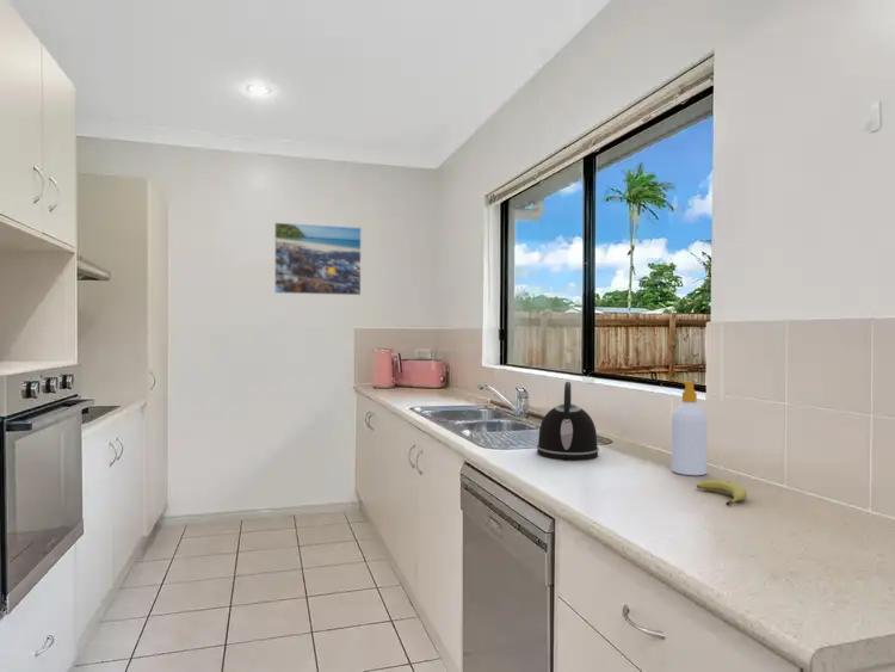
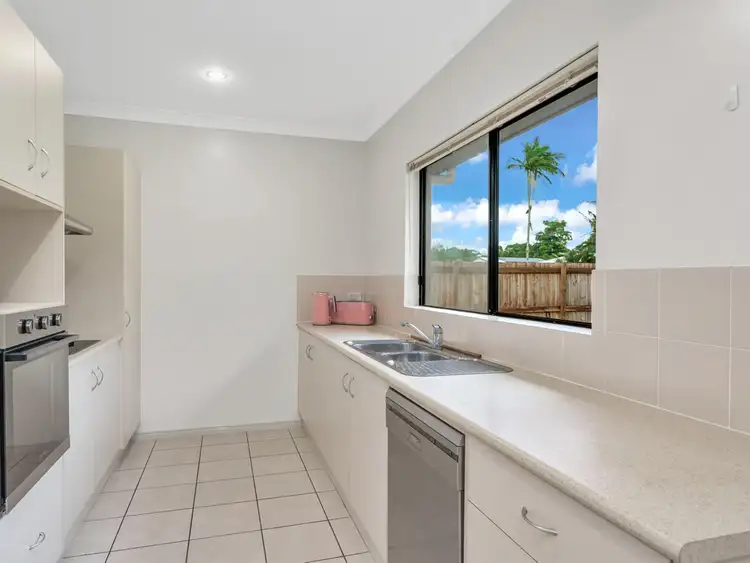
- kettle (567, 418)
- soap bottle (687, 426)
- fruit (724, 489)
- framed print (319, 259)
